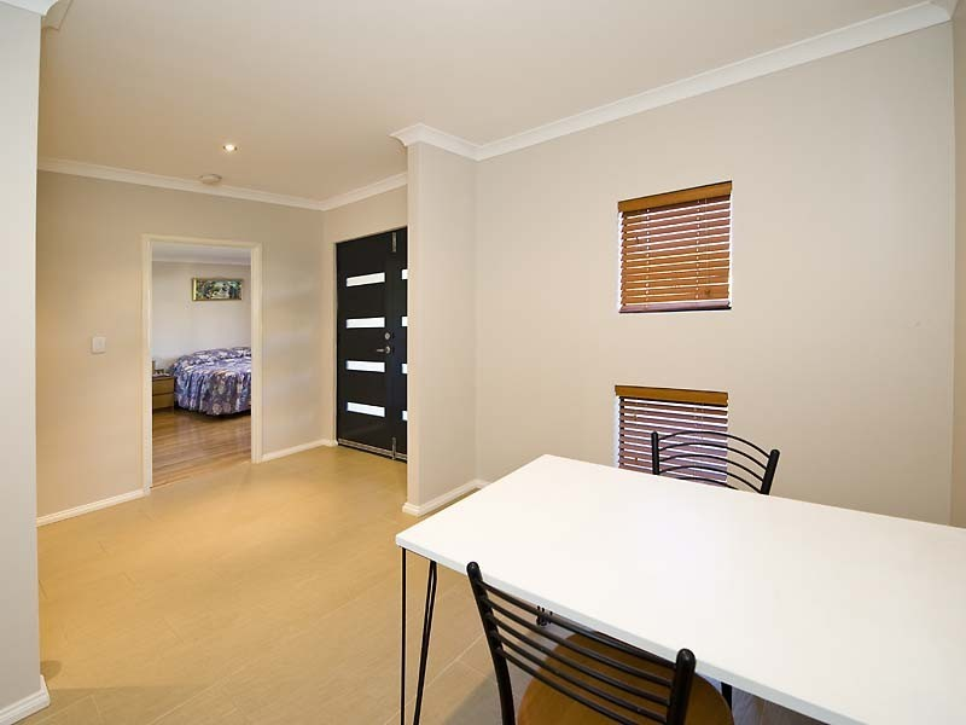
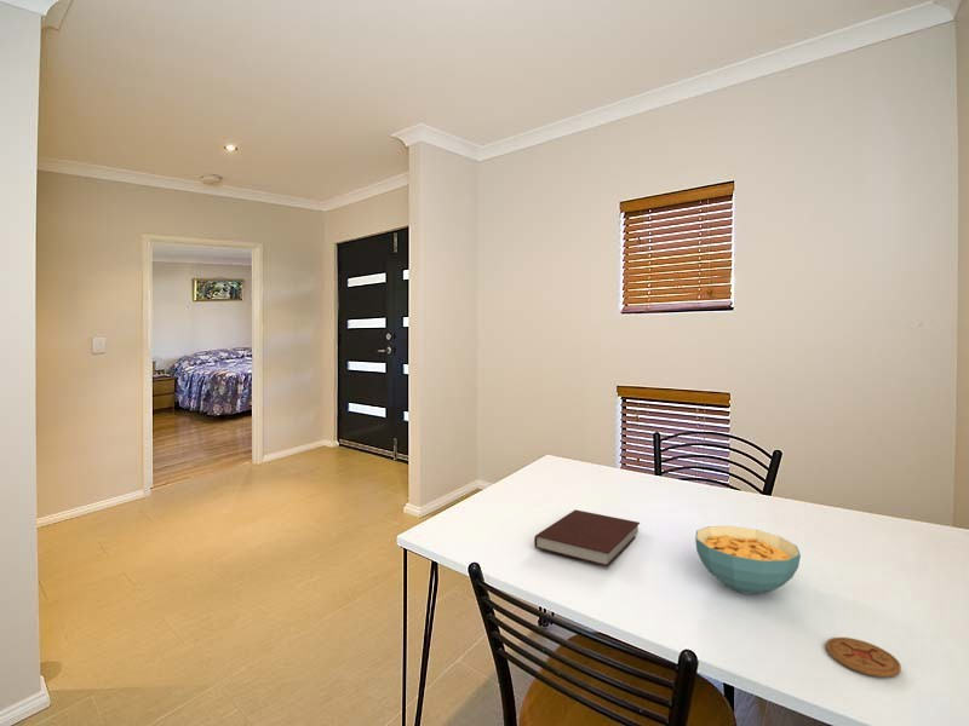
+ cereal bowl (744, 564)
+ notebook (589, 534)
+ coaster (861, 656)
